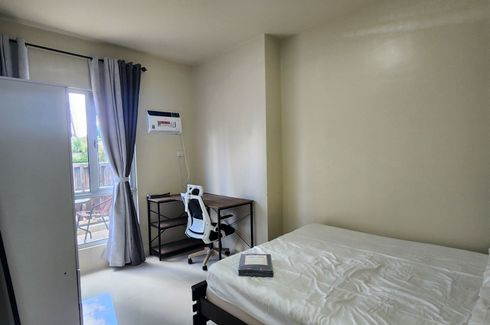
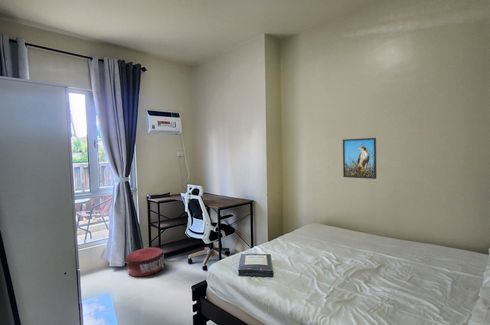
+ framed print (358, 158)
+ pouf (146, 260)
